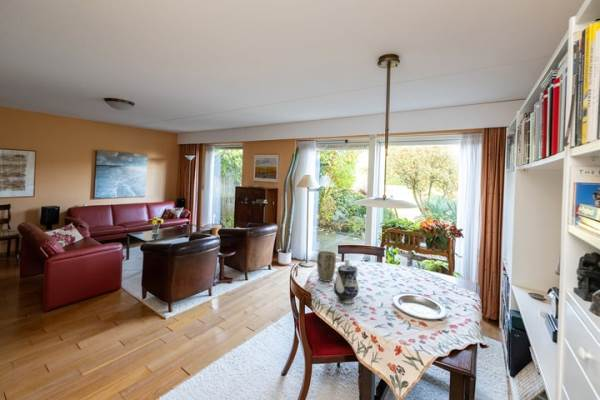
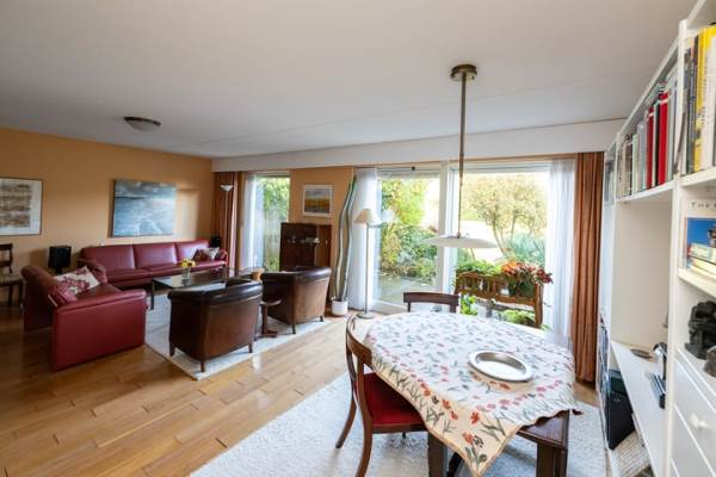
- plant pot (326, 266)
- teapot (346, 280)
